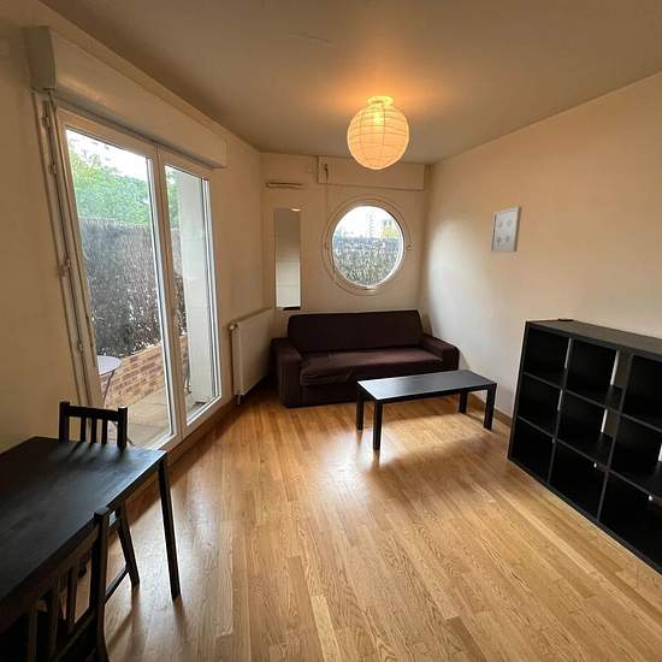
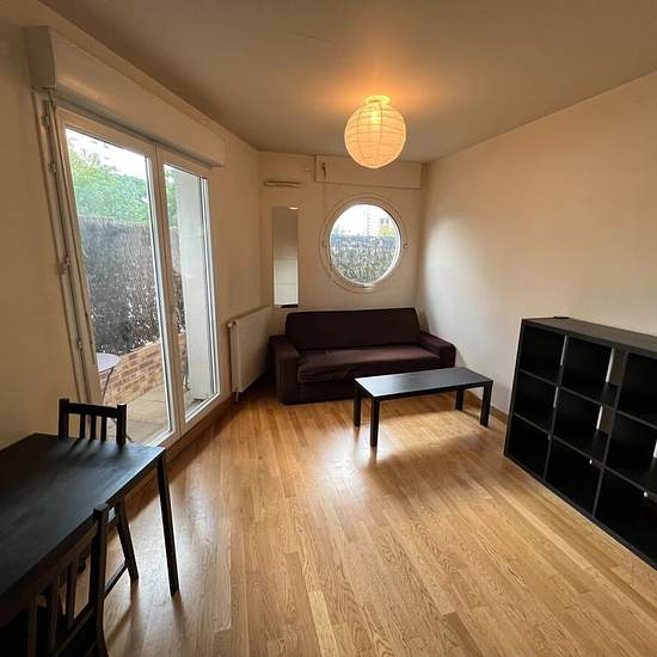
- wall art (504, 231)
